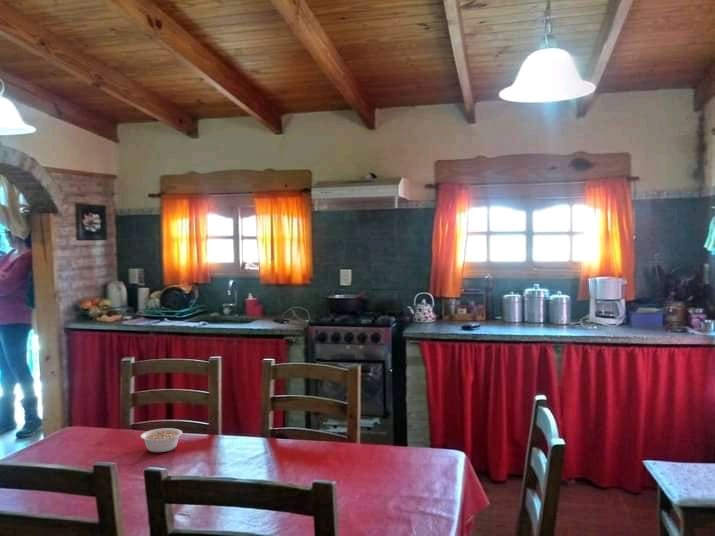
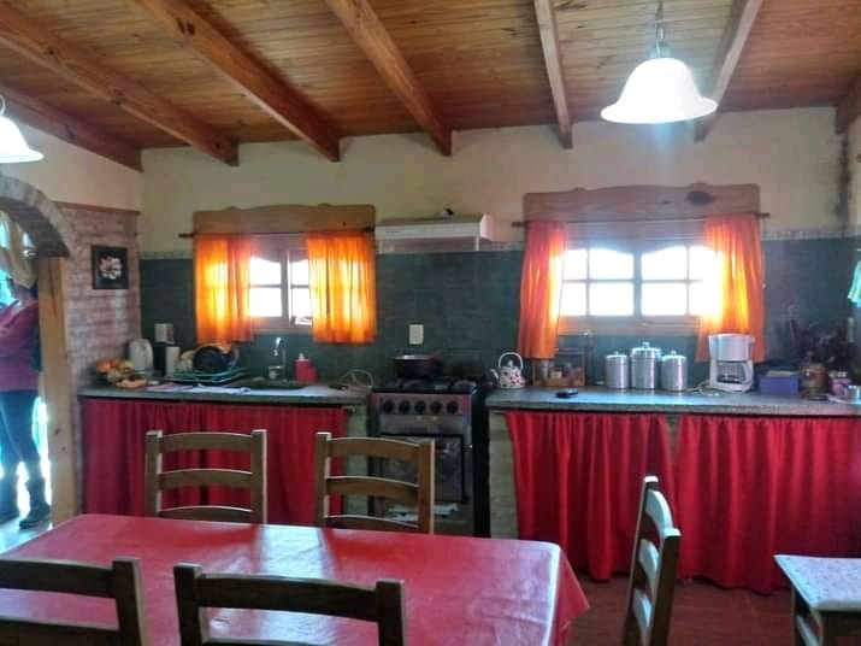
- legume (163, 439)
